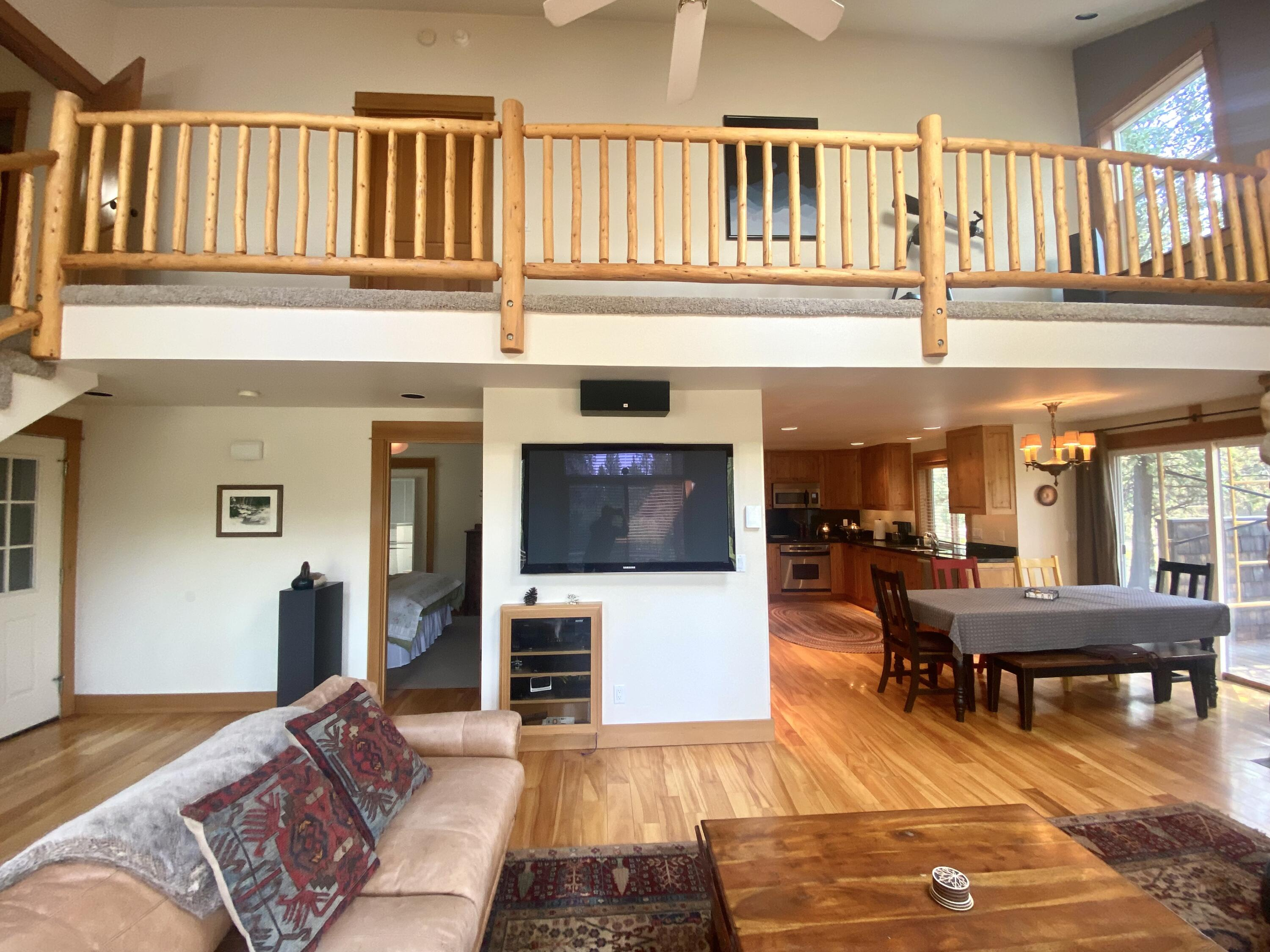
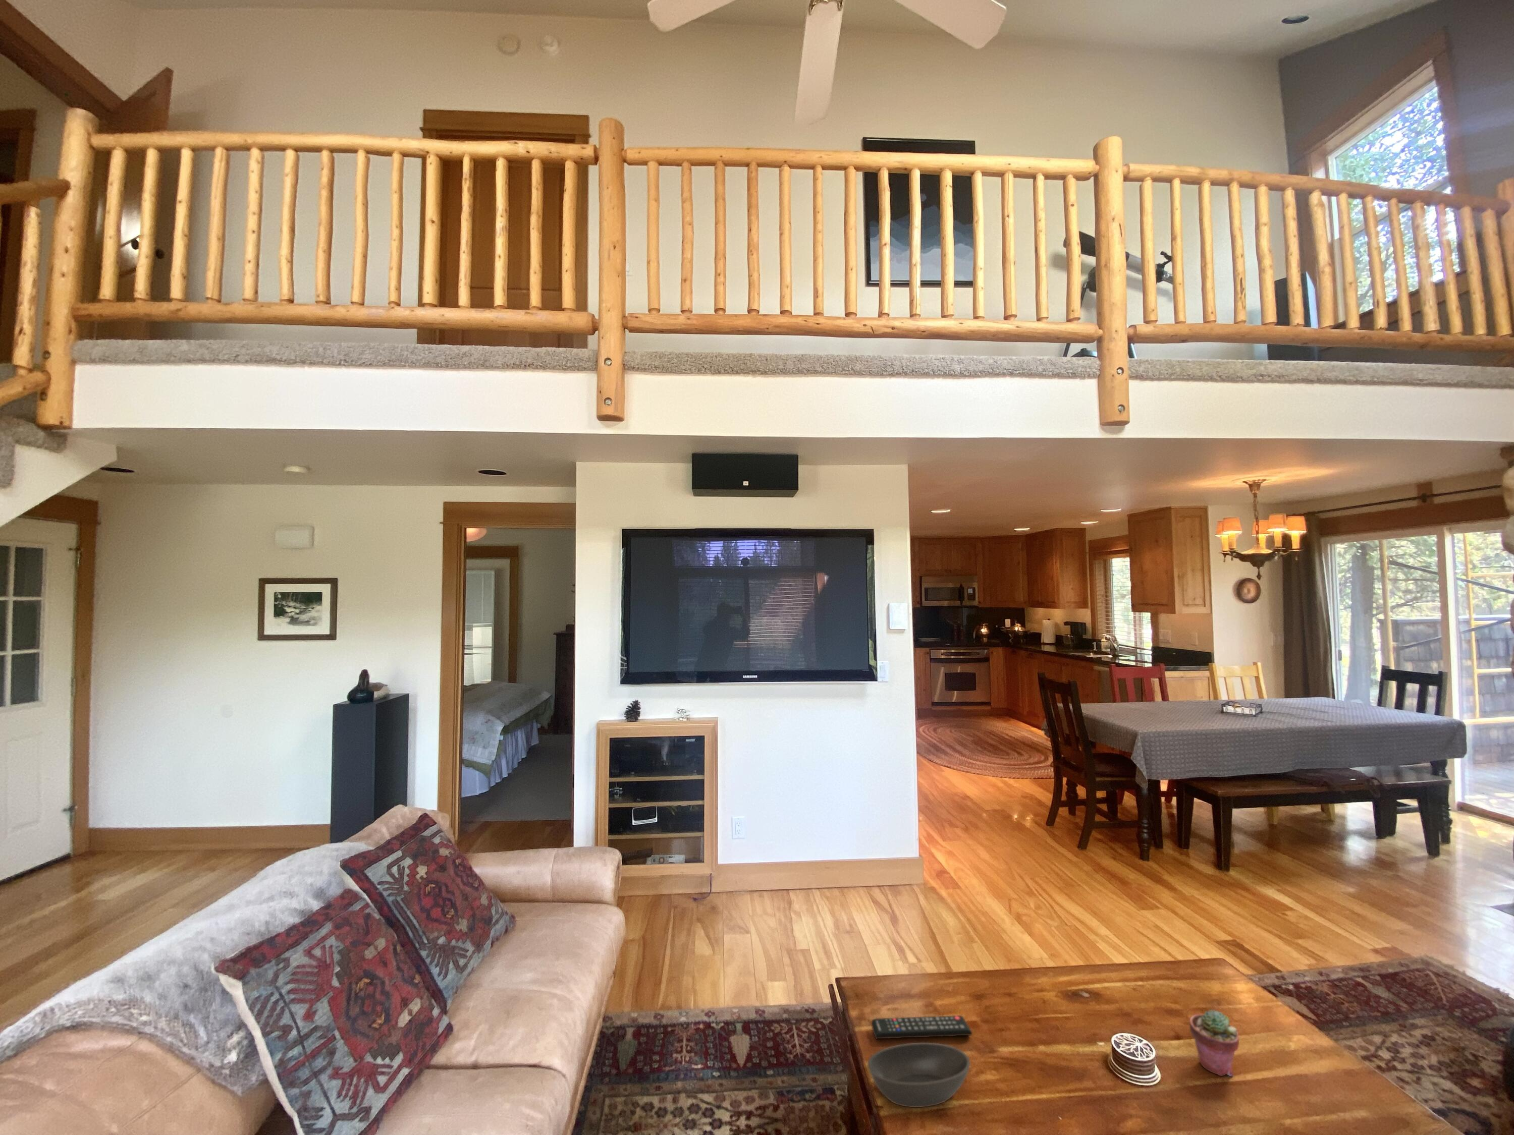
+ bowl (919, 1078)
+ remote control (922, 1028)
+ potted succulent (1215, 1038)
